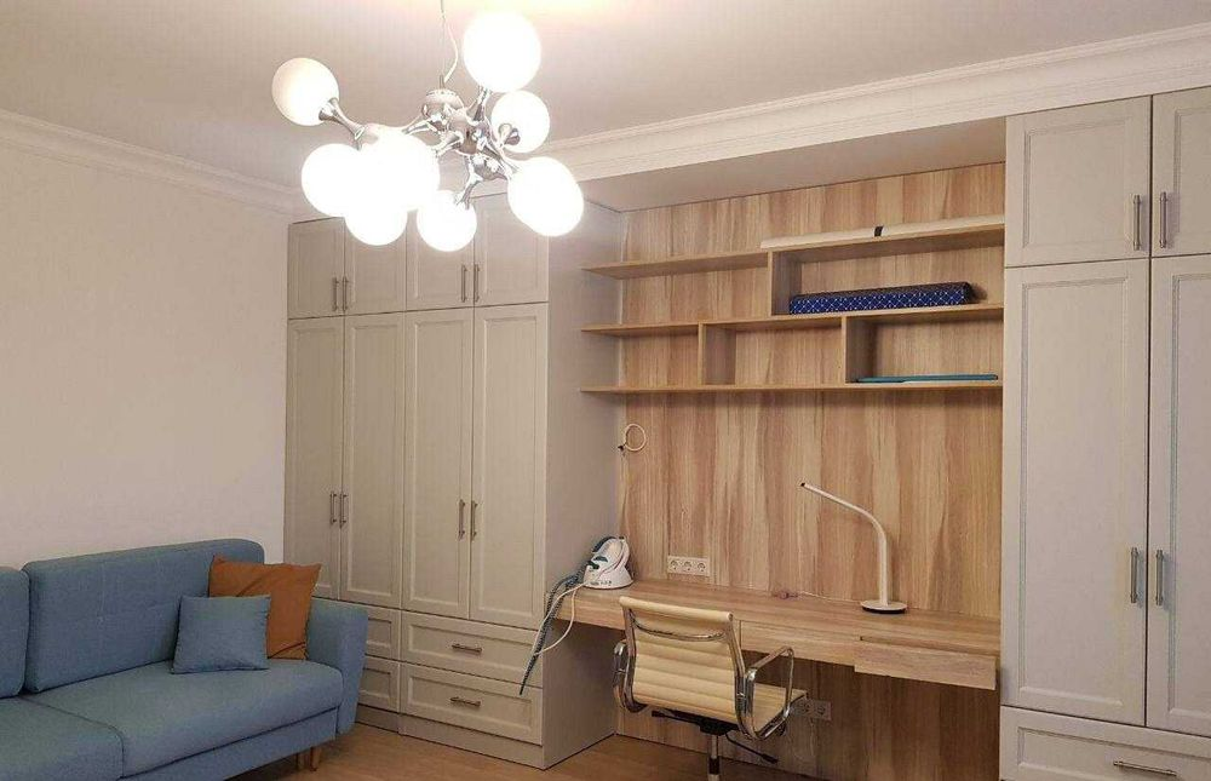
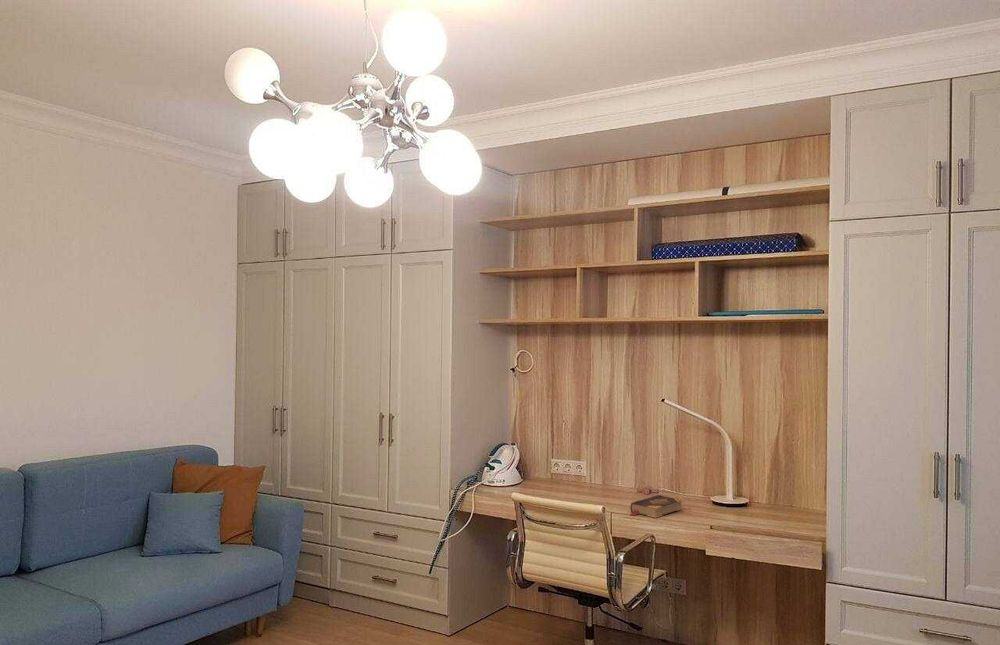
+ book (654, 506)
